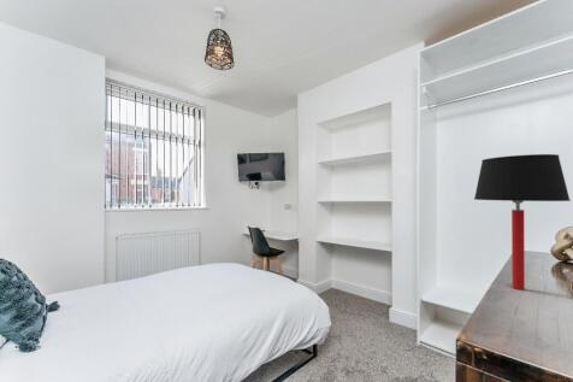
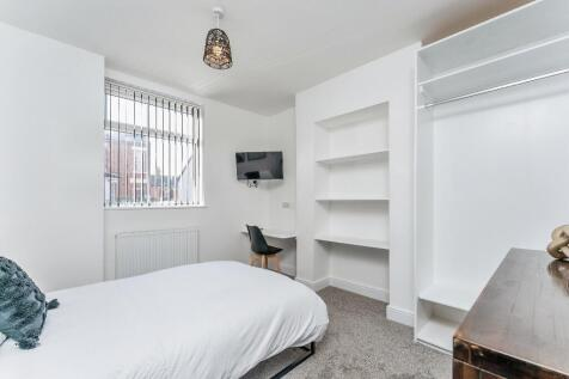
- table lamp (518, 223)
